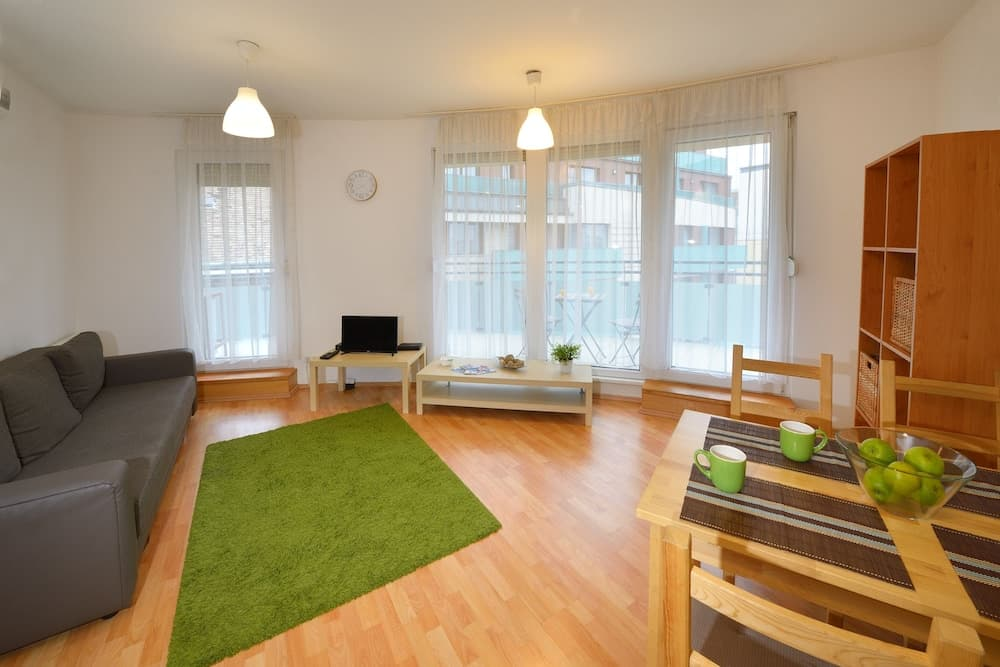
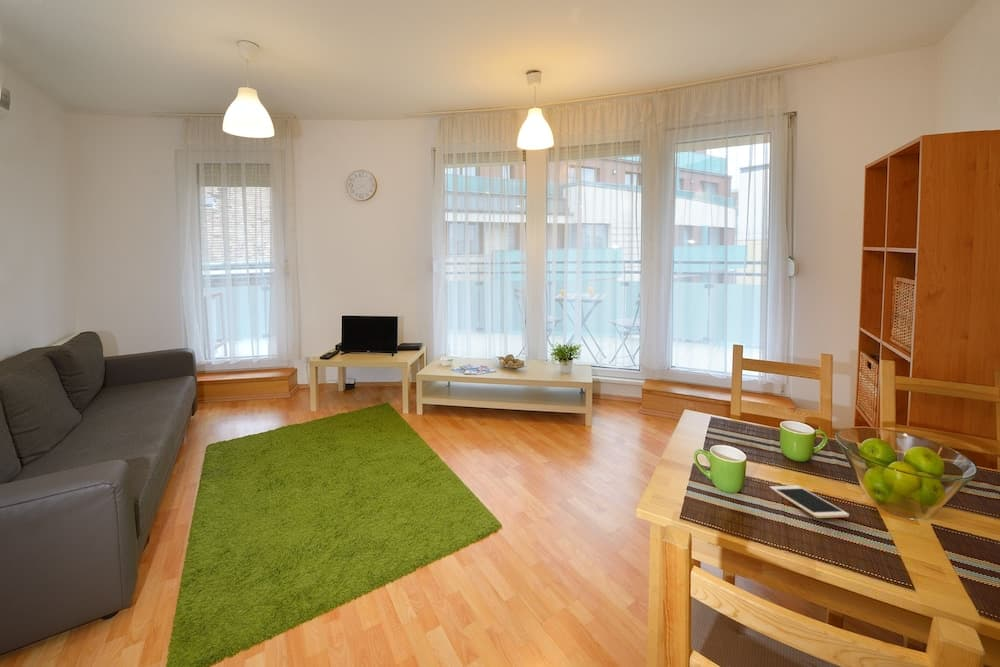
+ cell phone (806, 500)
